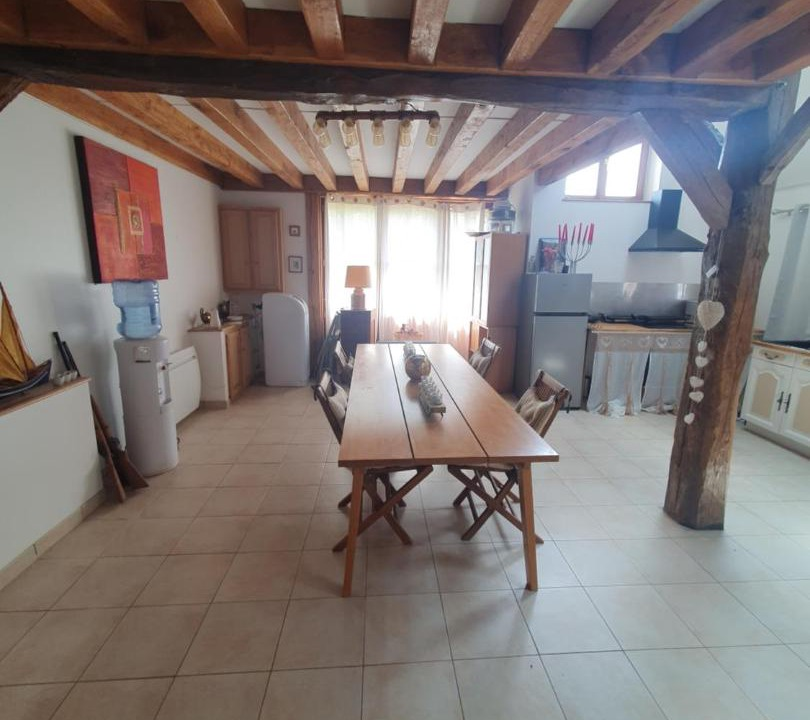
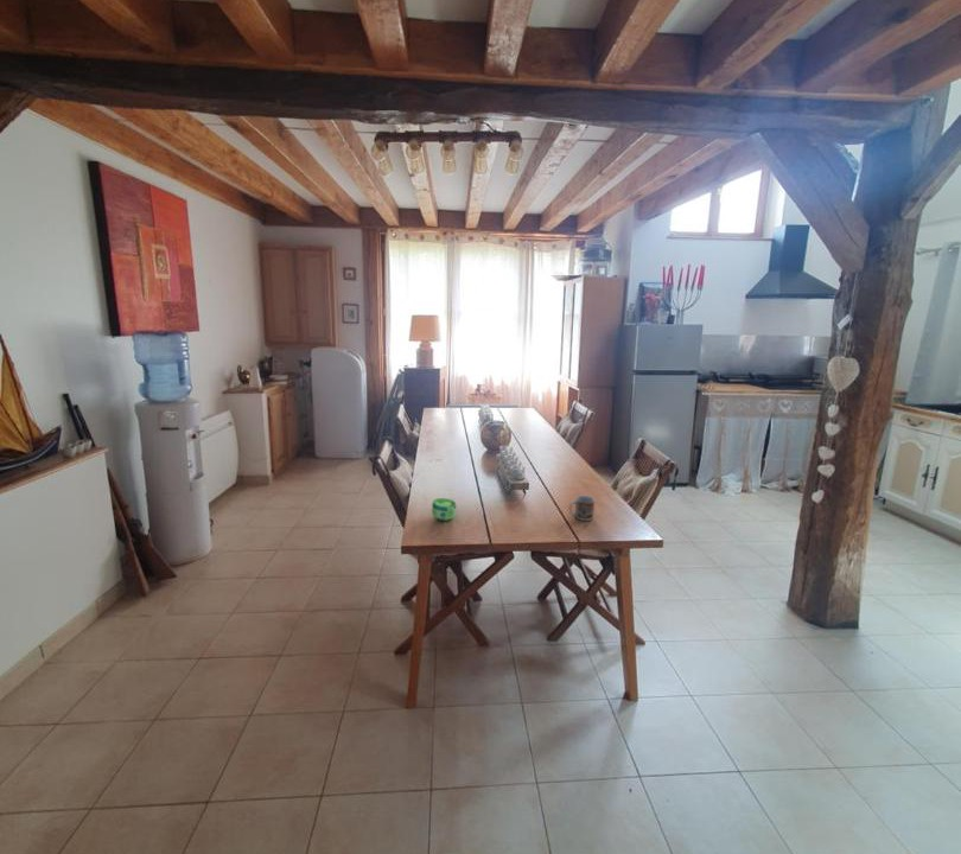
+ cup (581, 508)
+ cup (446, 510)
